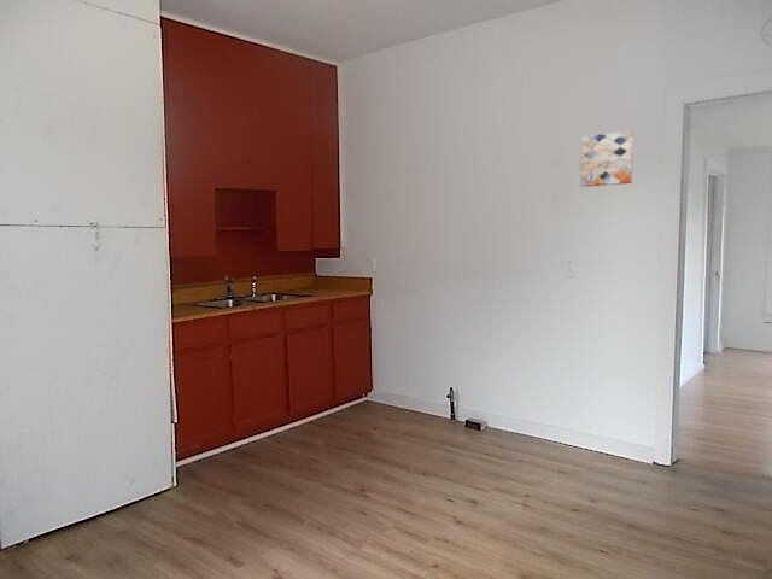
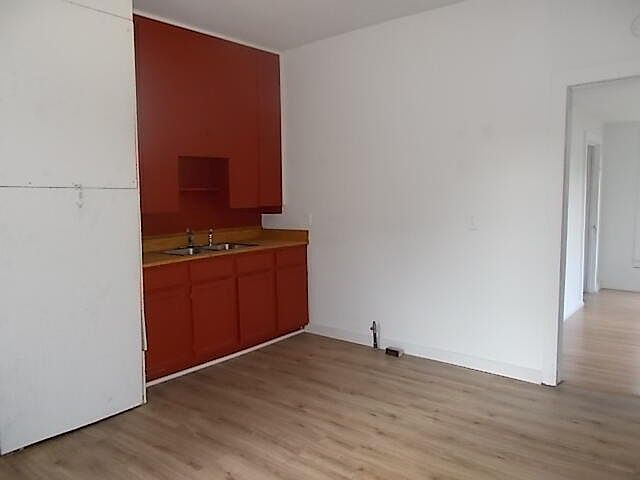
- wall art (606, 159)
